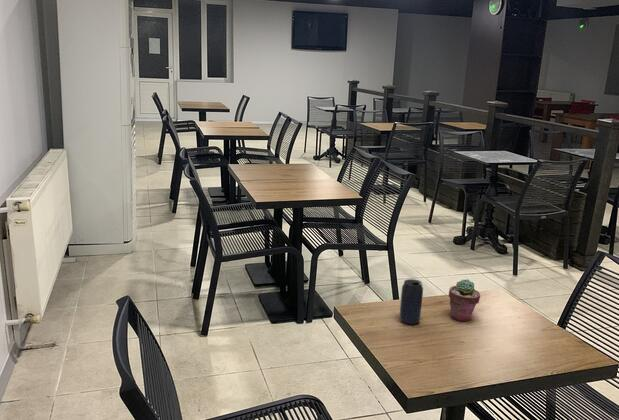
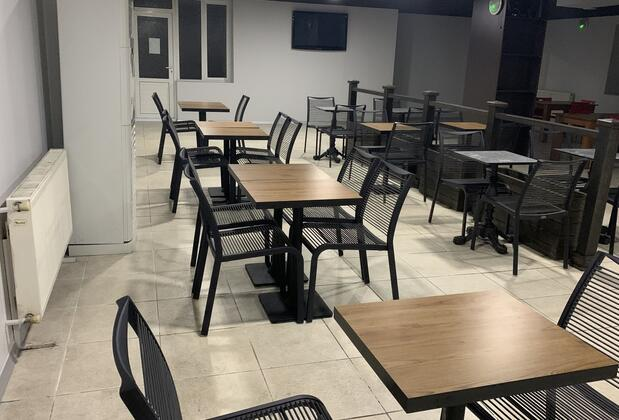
- beverage can (411, 301)
- potted succulent (463, 298)
